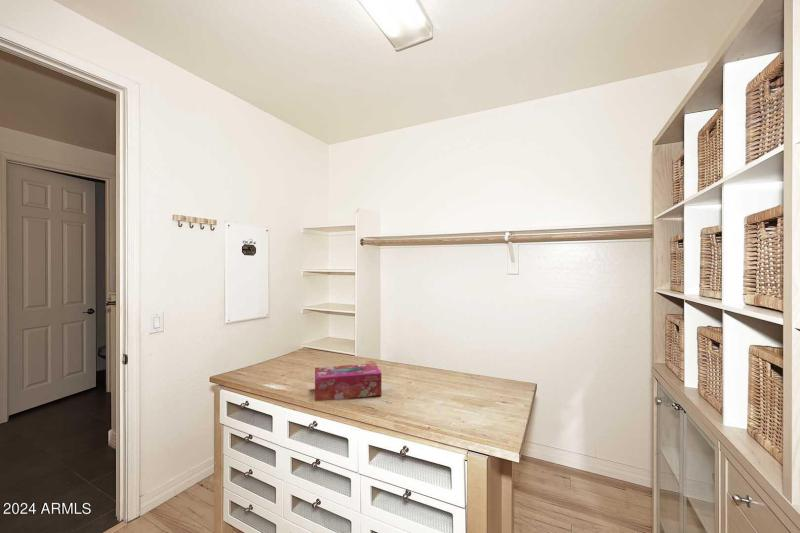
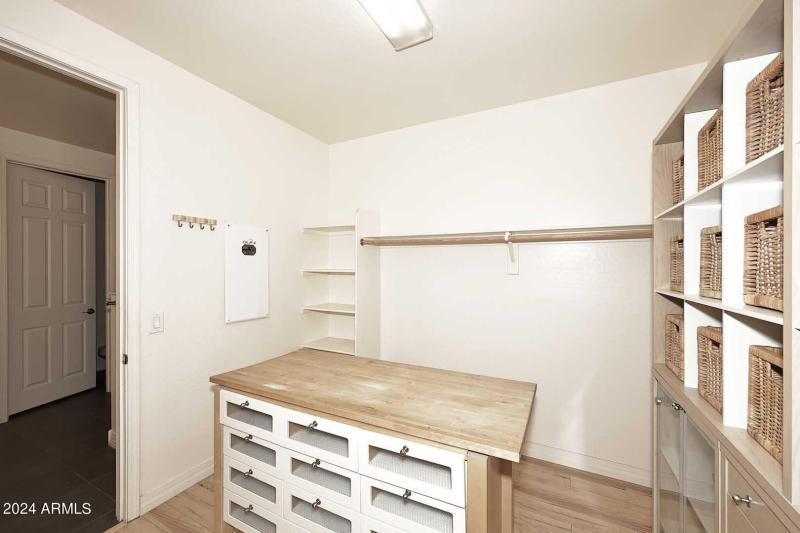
- tissue box (347, 381)
